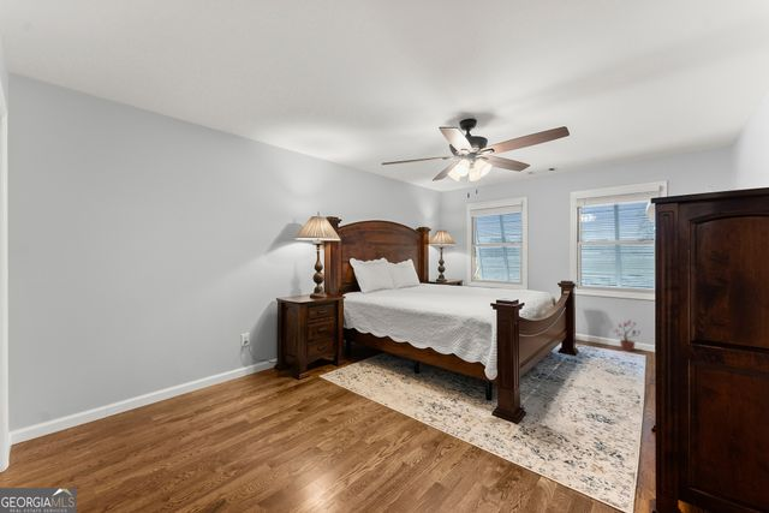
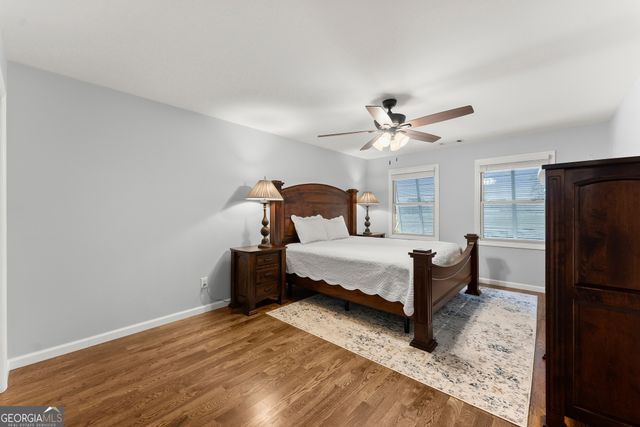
- potted plant (626, 334)
